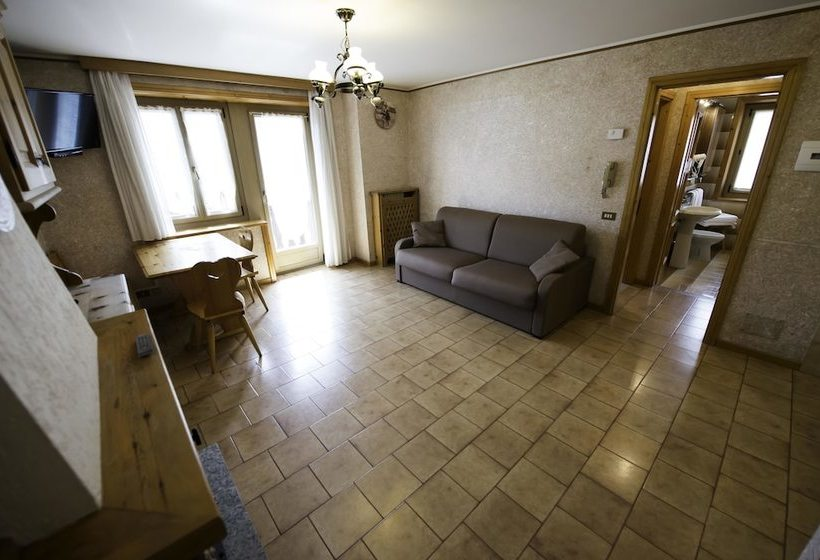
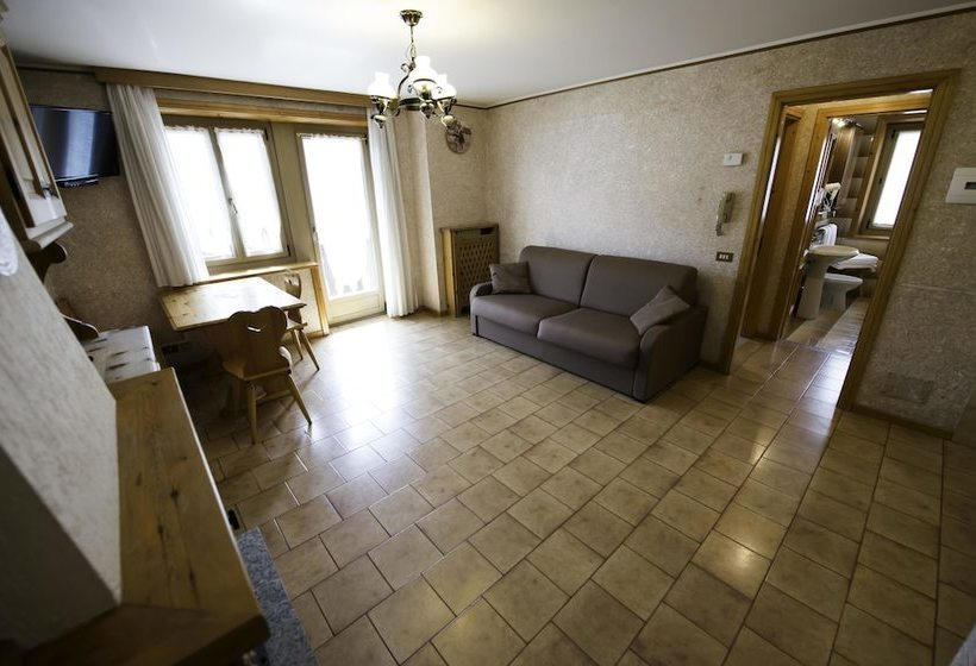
- remote control (143, 343)
